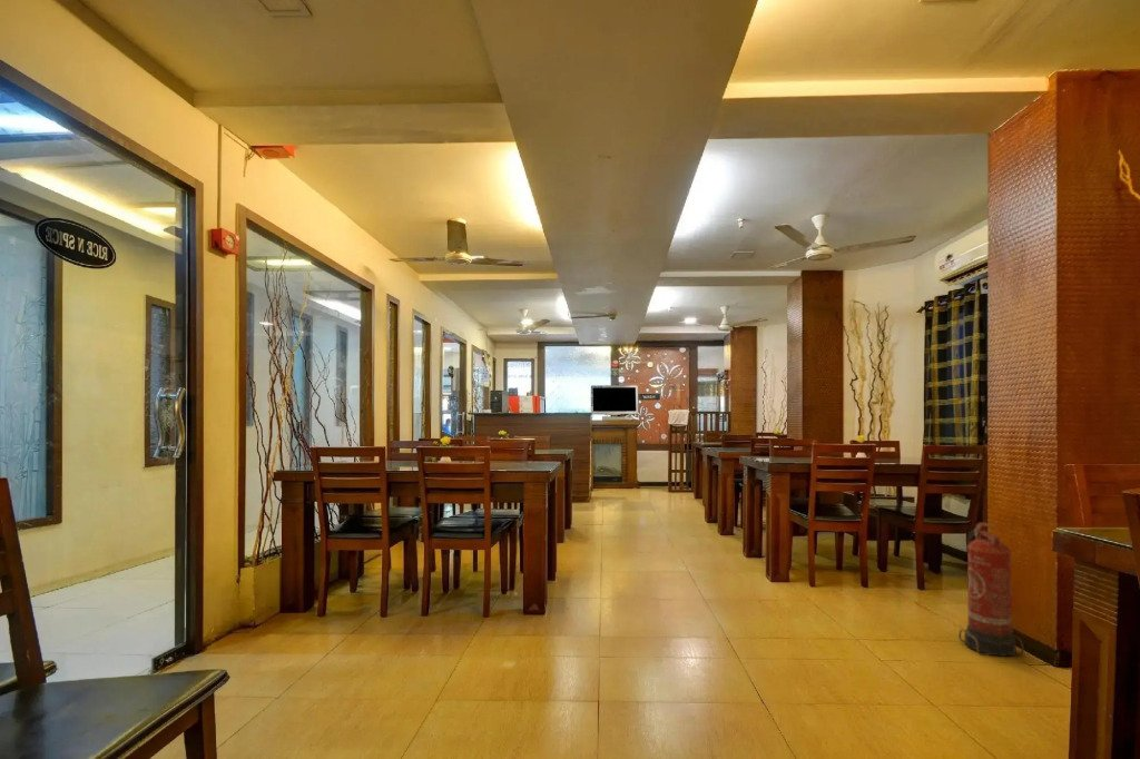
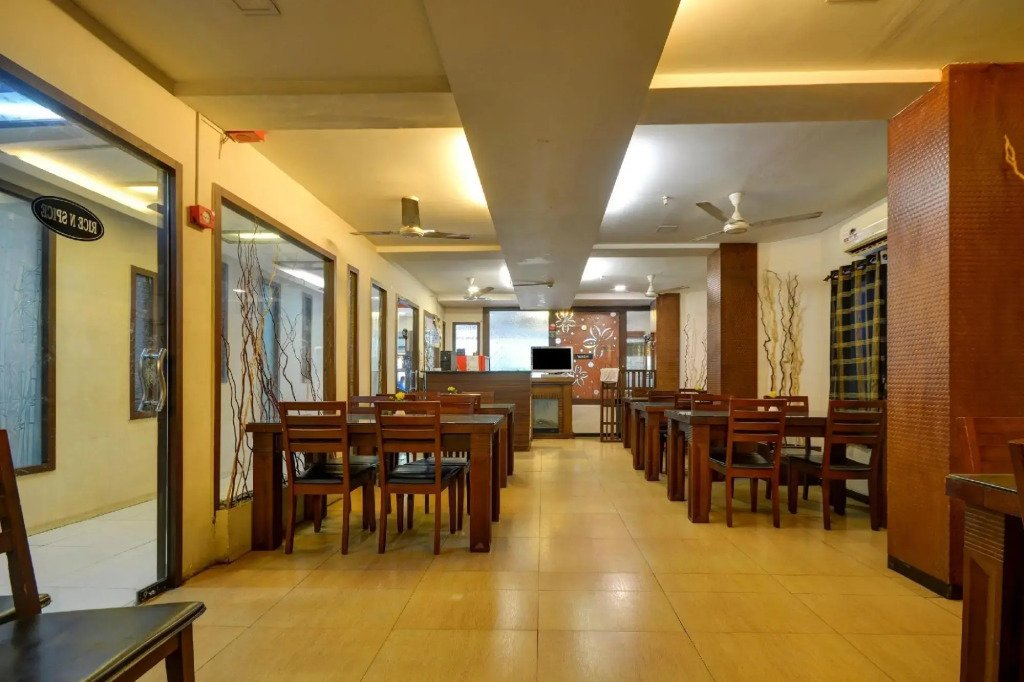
- fire extinguisher (984, 583)
